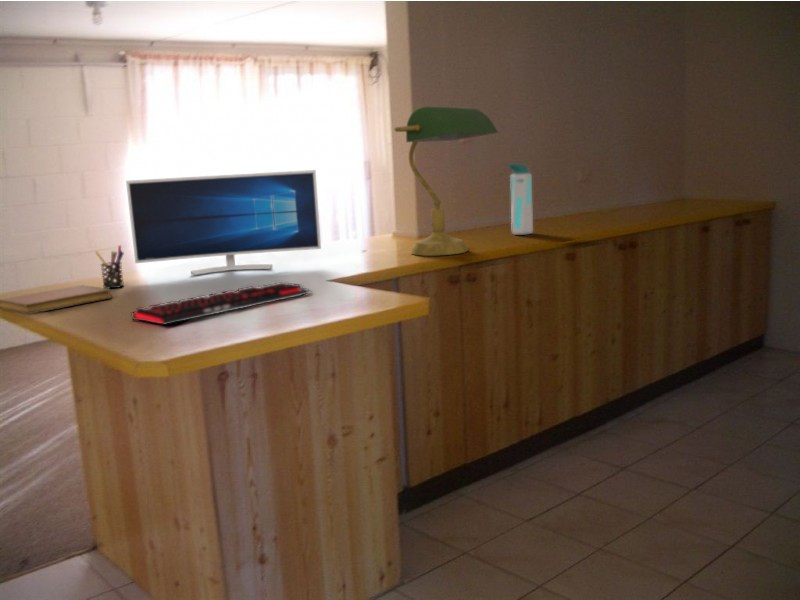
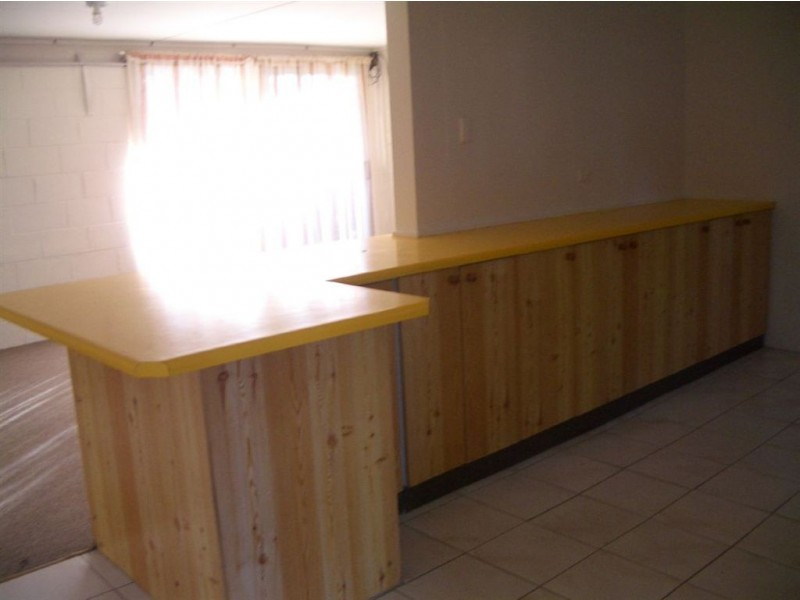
- desk lamp (432, 190)
- notebook (55, 298)
- pen holder (112, 266)
- water bottle (520, 198)
- monitor (227, 222)
- keyboard (226, 301)
